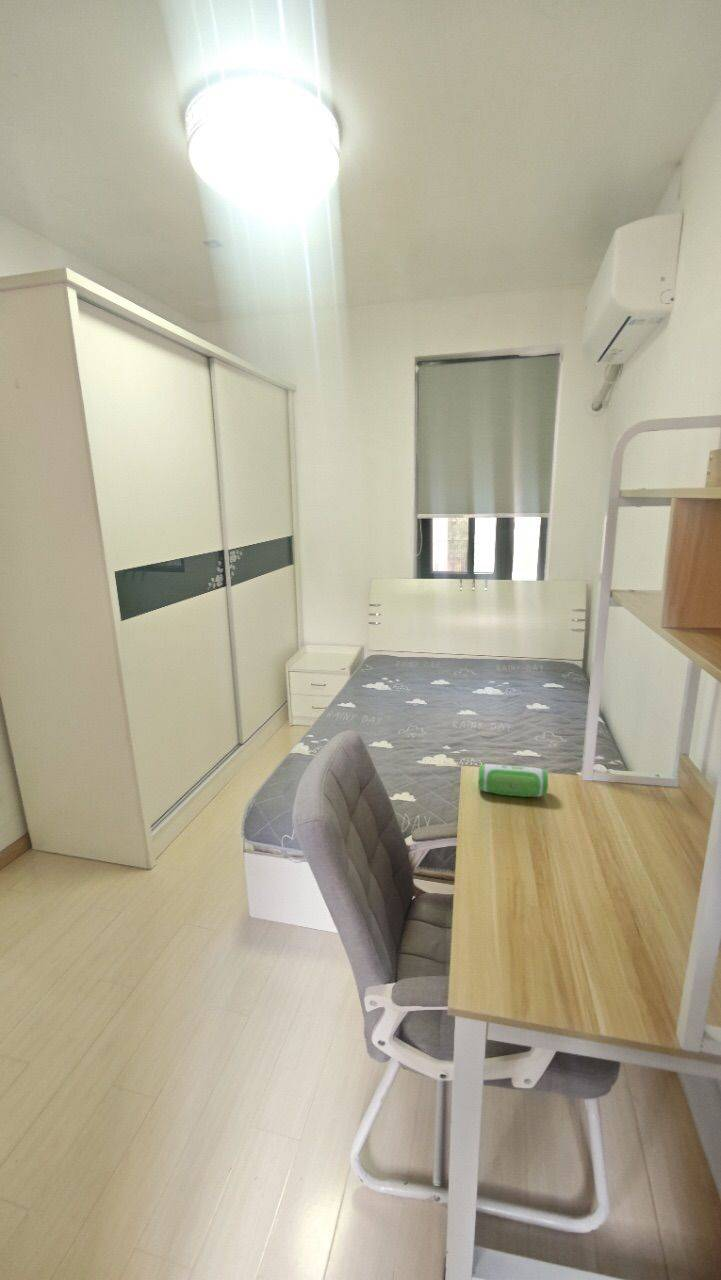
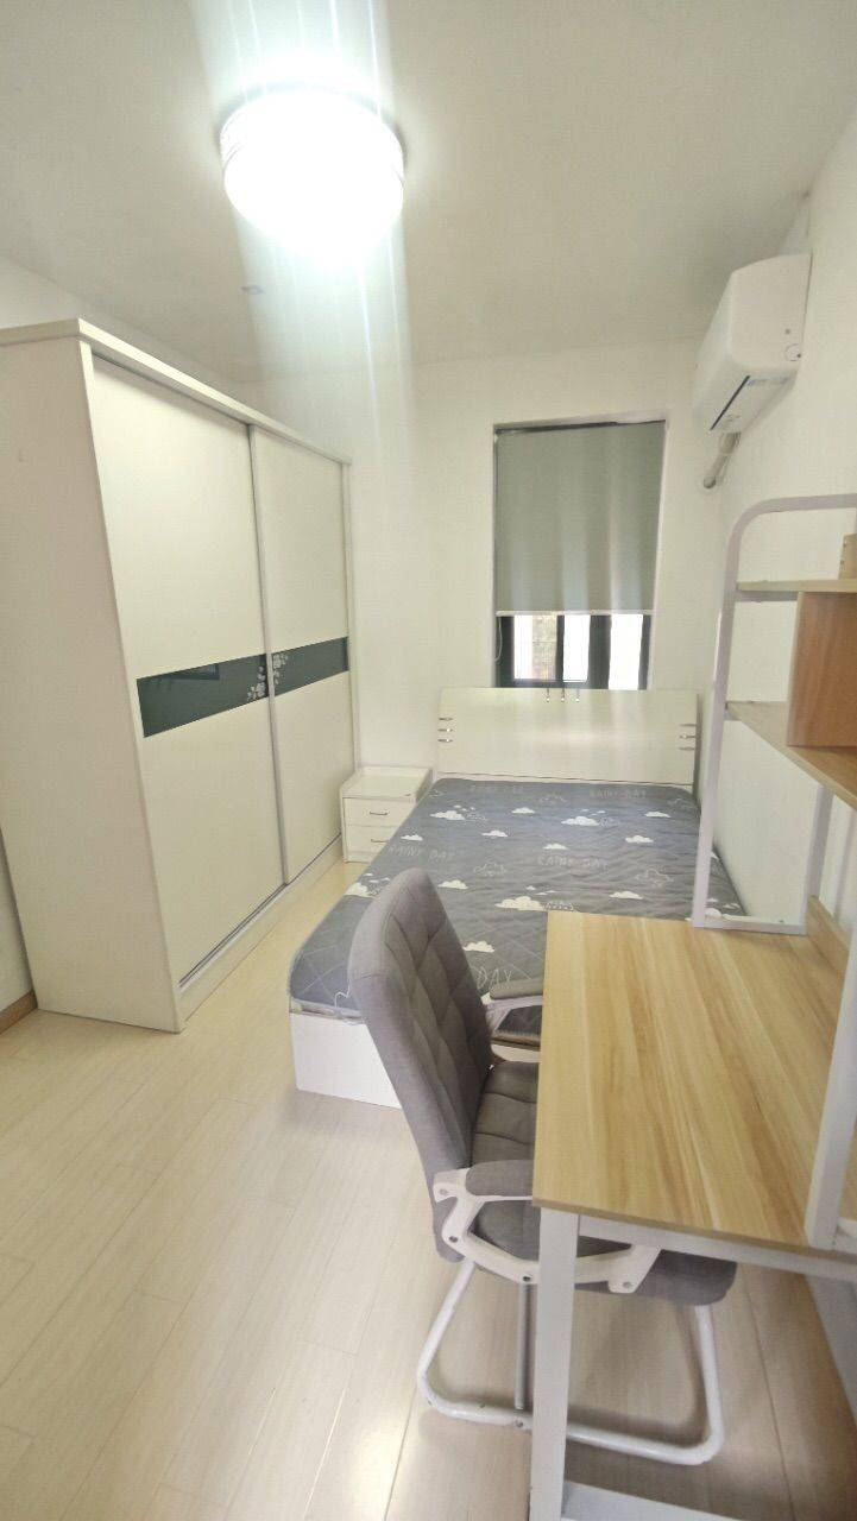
- speaker (512, 780)
